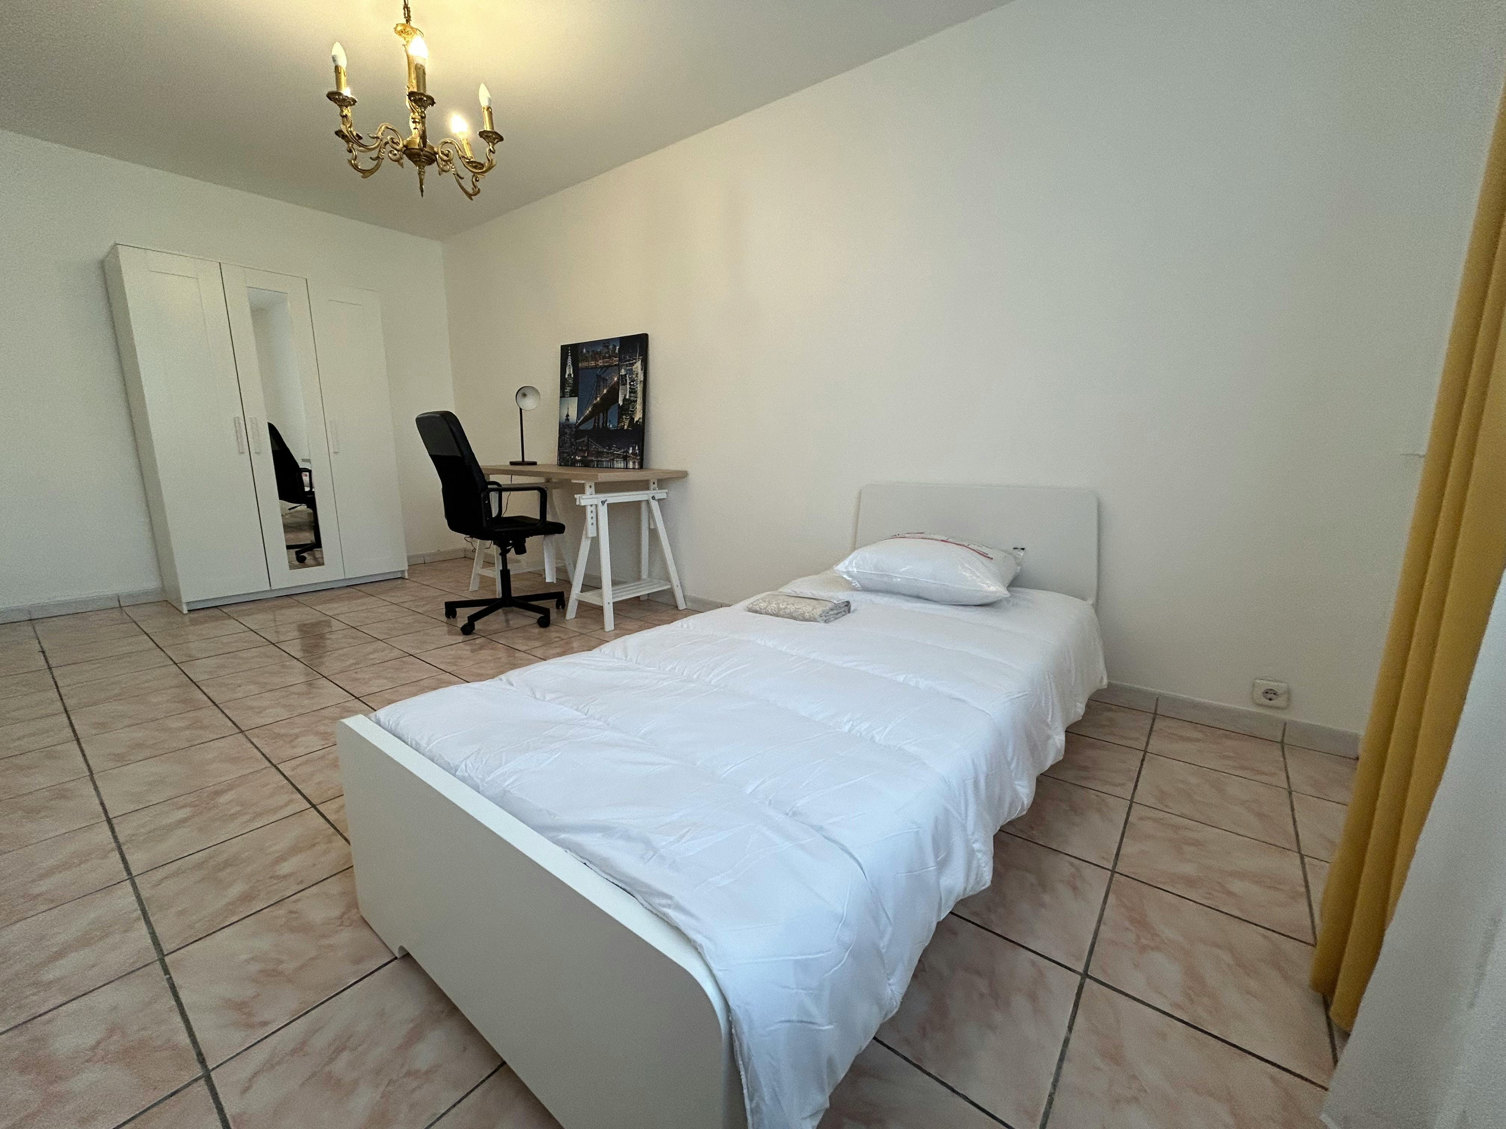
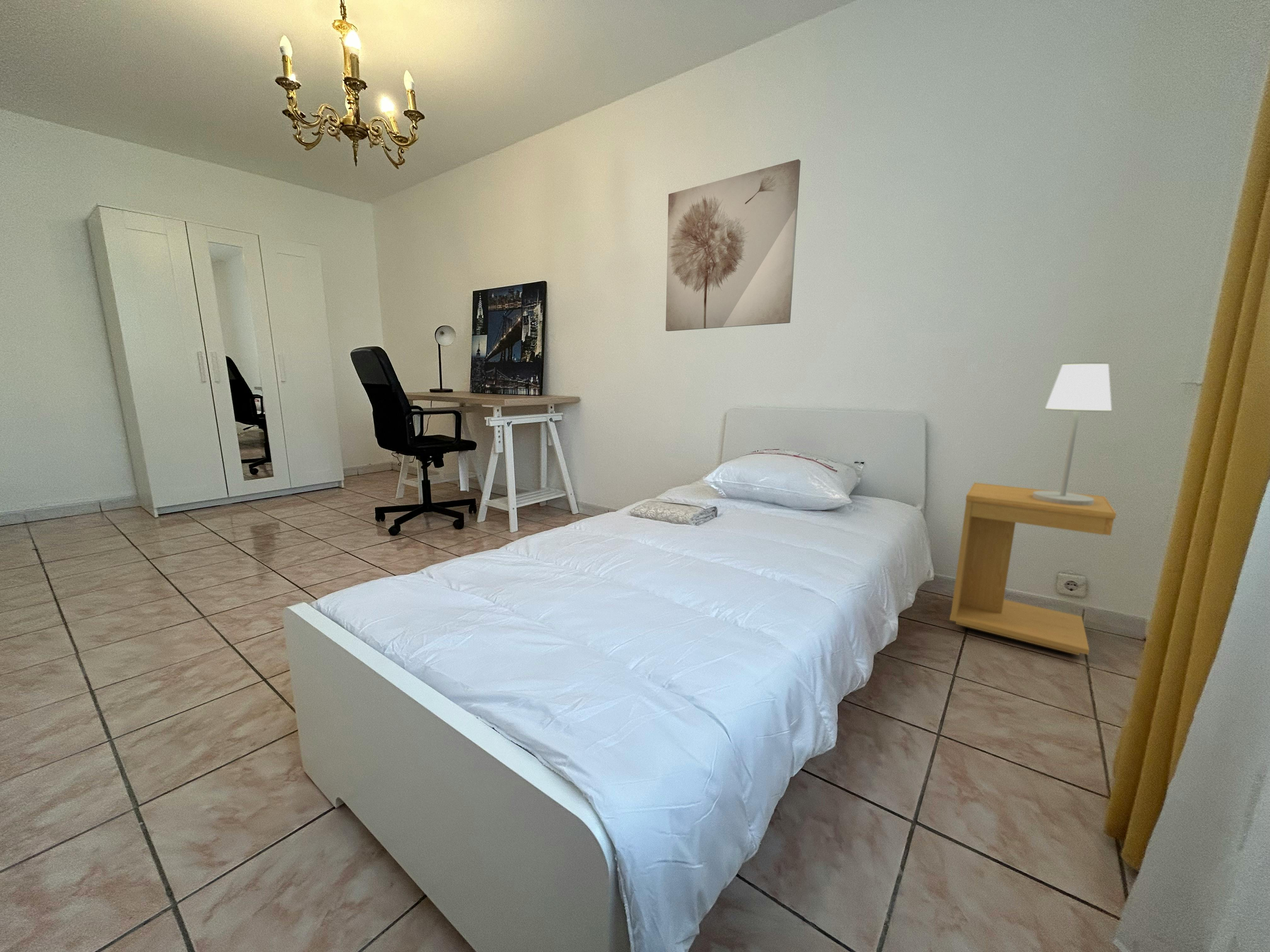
+ wall art (726, 255)
+ side table (1010, 561)
+ table lamp (1073, 433)
